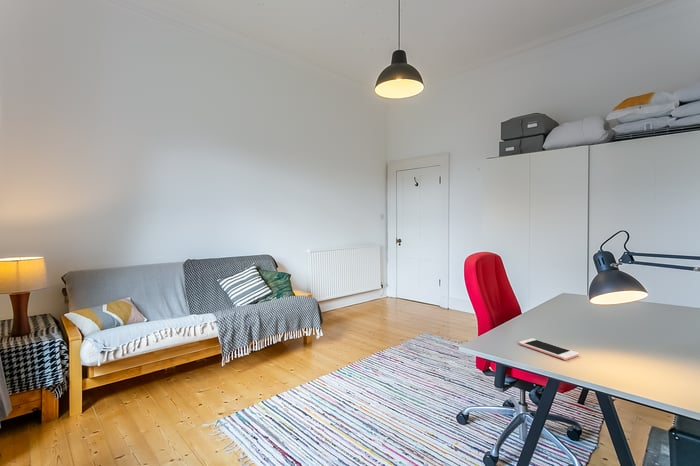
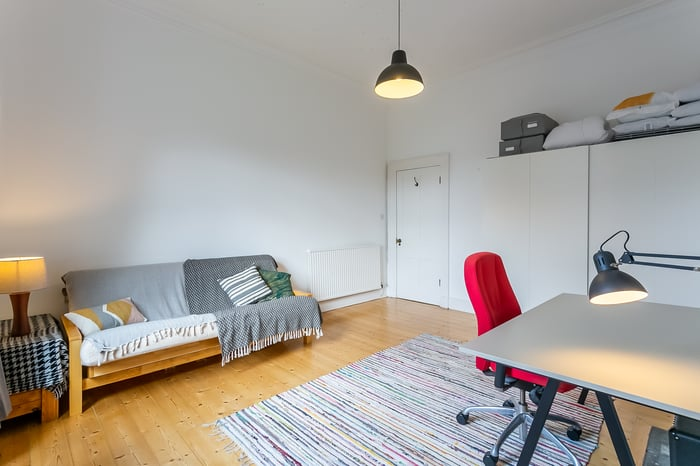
- cell phone (547, 348)
